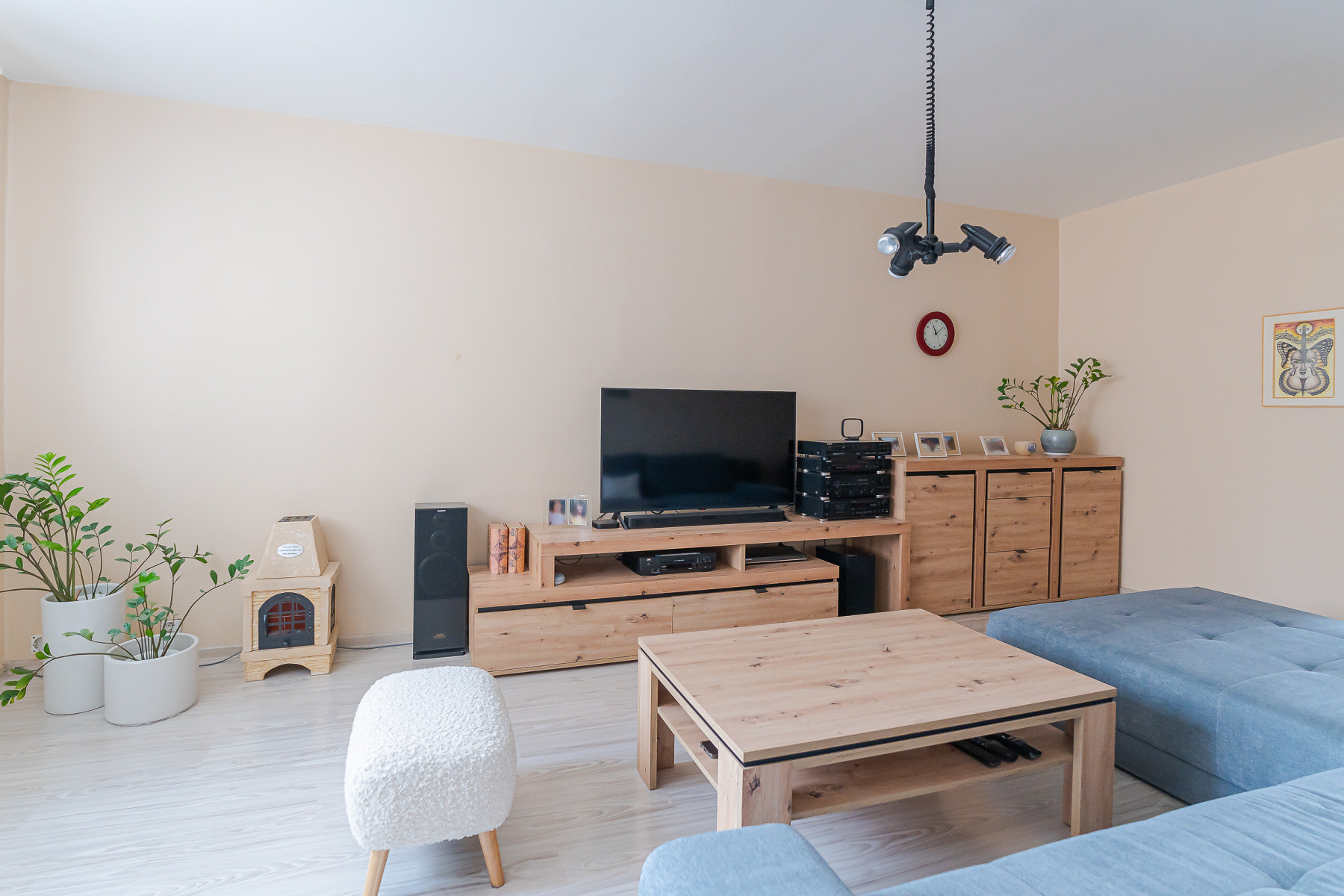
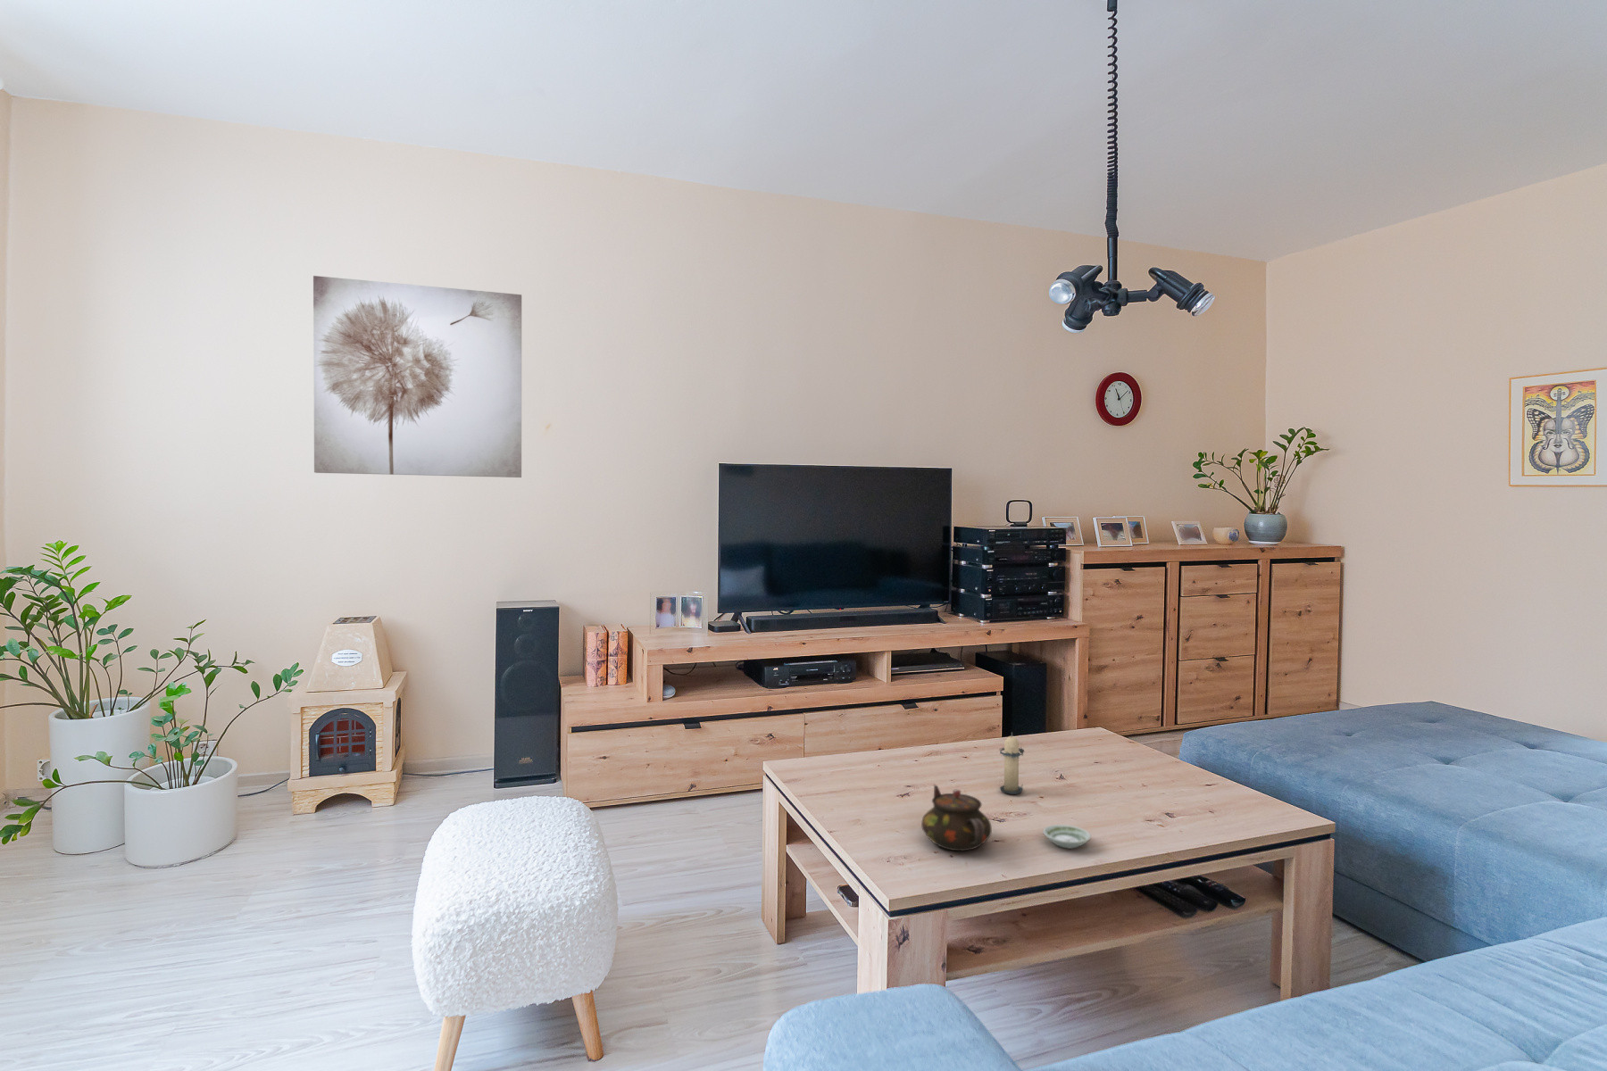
+ candle (1010, 761)
+ saucer (1067, 838)
+ wall art (421, 380)
+ teapot (955, 815)
